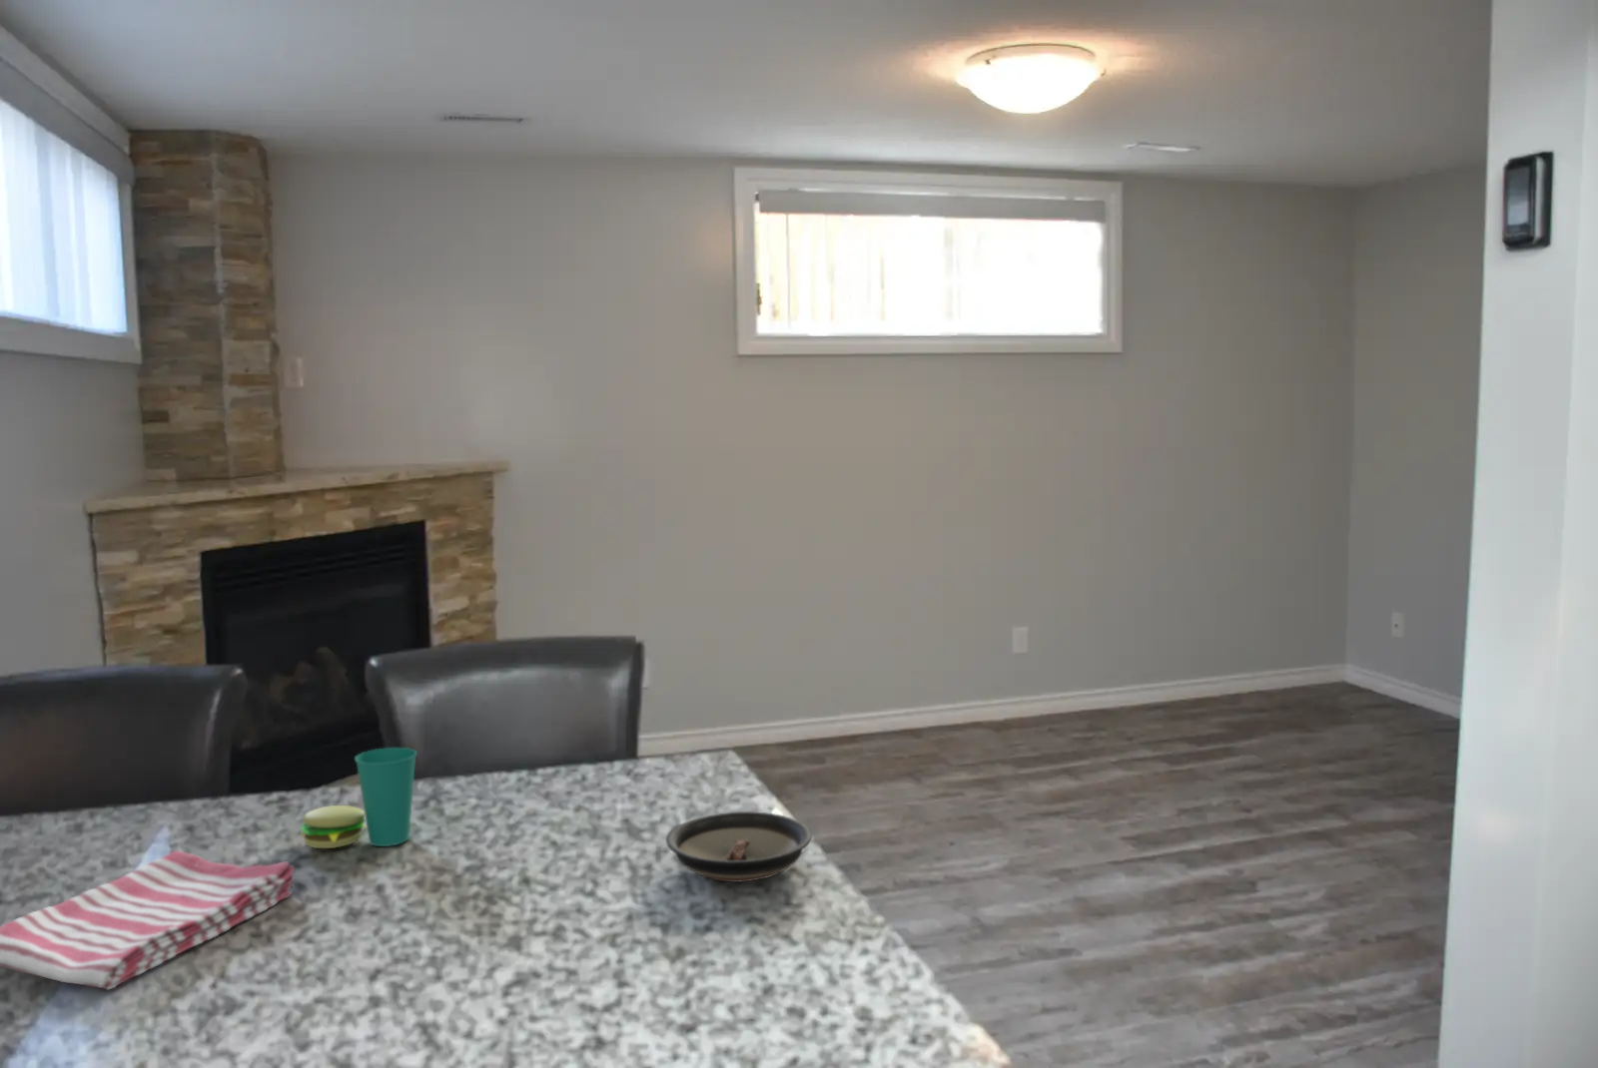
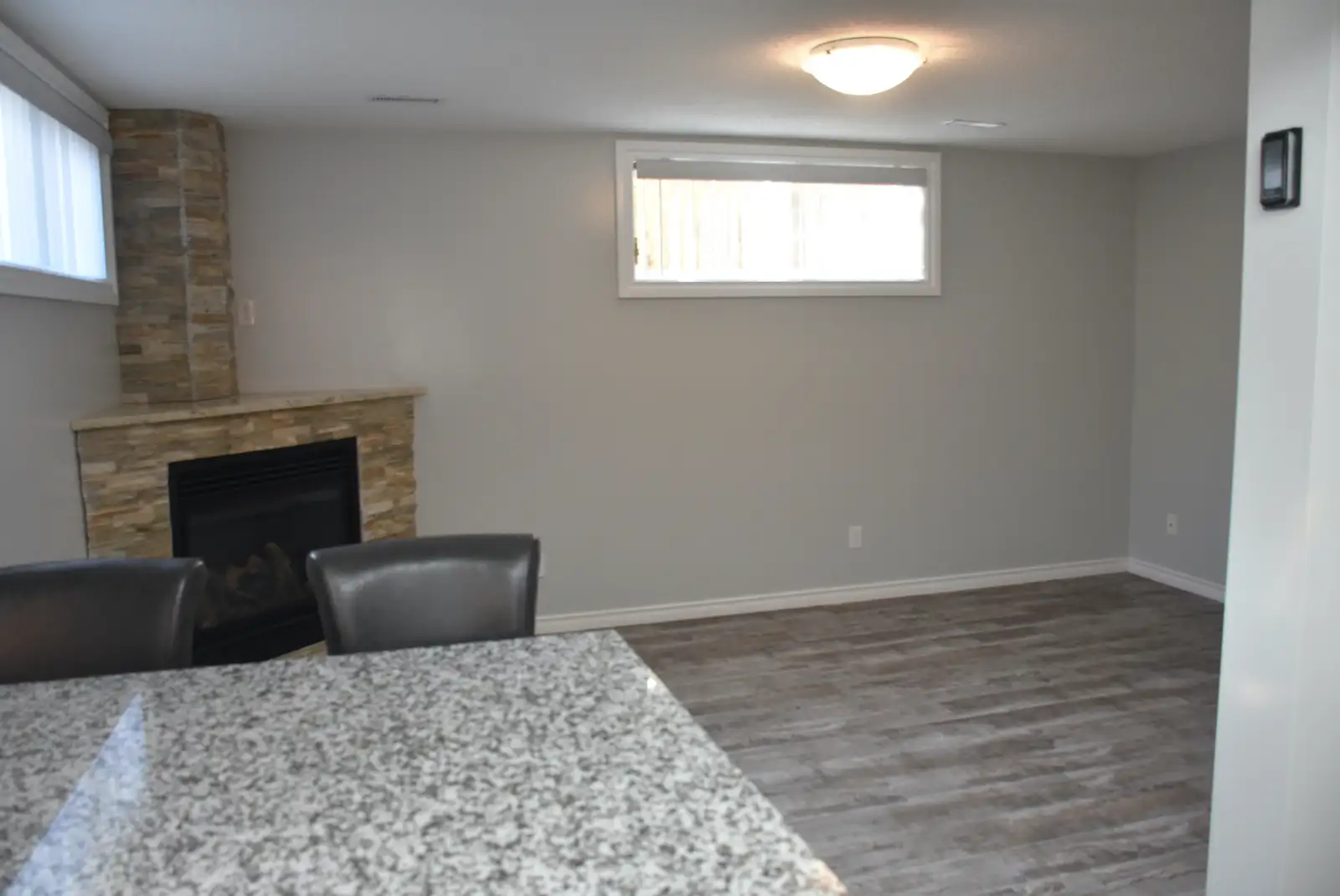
- dish towel (140, 909)
- cup (363, 799)
- saucer (739, 851)
